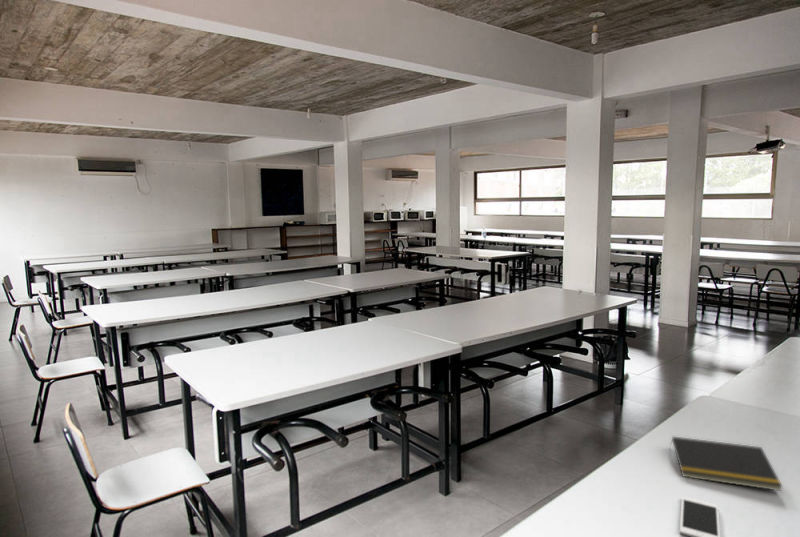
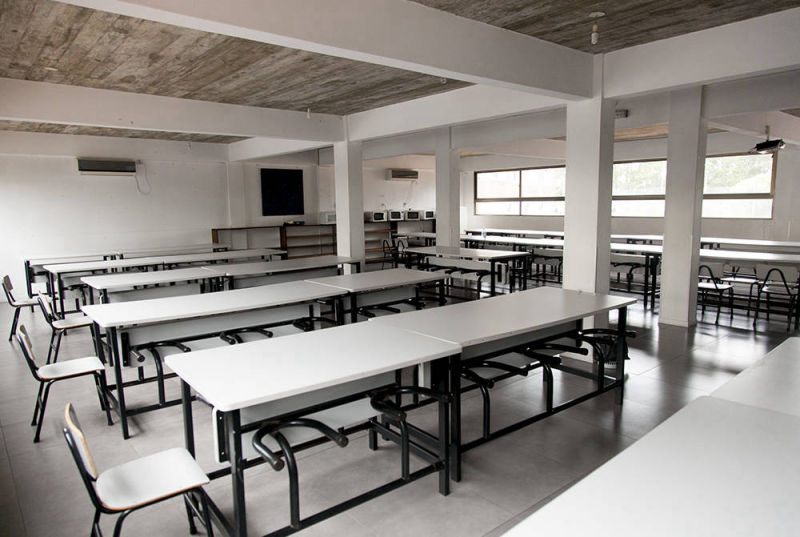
- cell phone (699, 518)
- notepad (723, 461)
